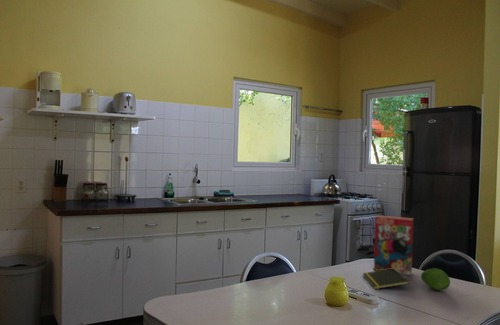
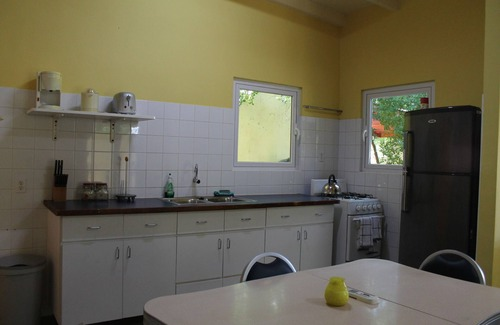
- cereal box (393, 244)
- fruit (434, 278)
- notepad (384, 278)
